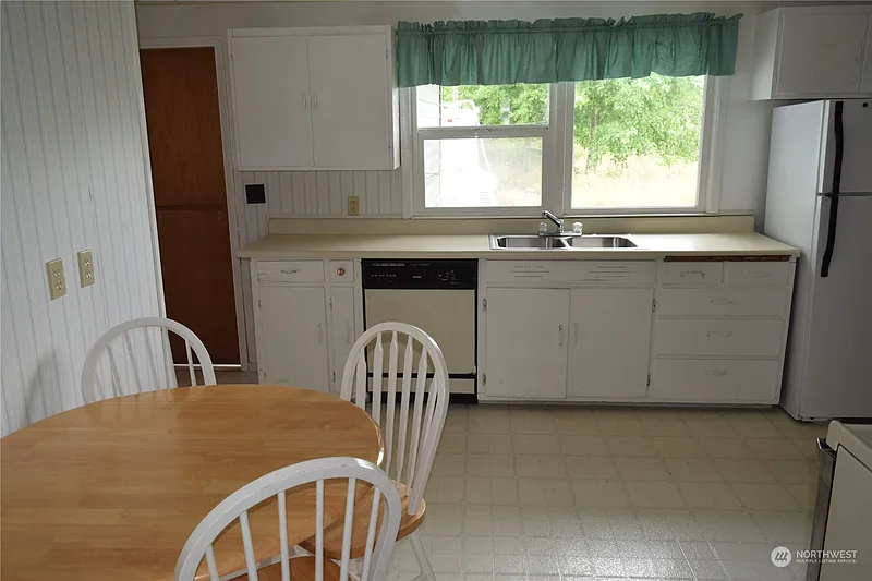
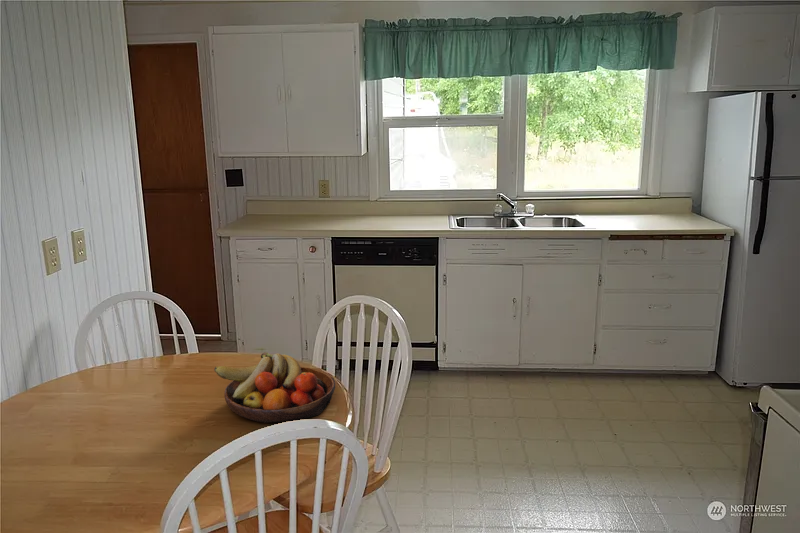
+ fruit bowl (279, 382)
